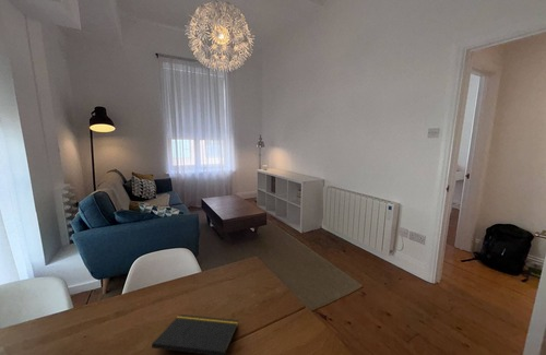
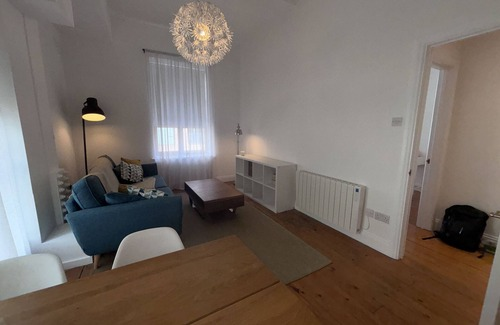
- notepad (199, 332)
